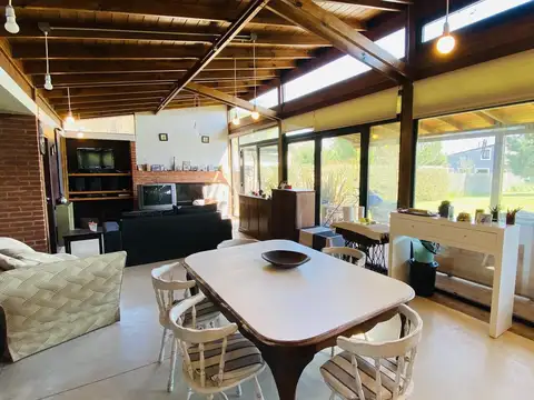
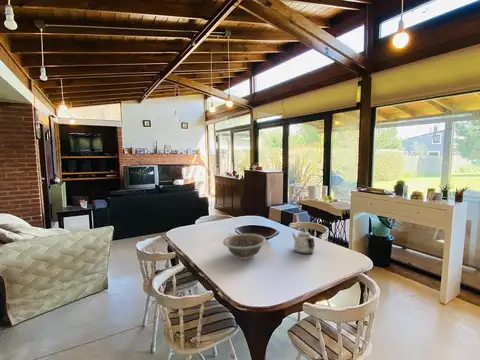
+ decorative bowl (244, 247)
+ teapot (302, 240)
